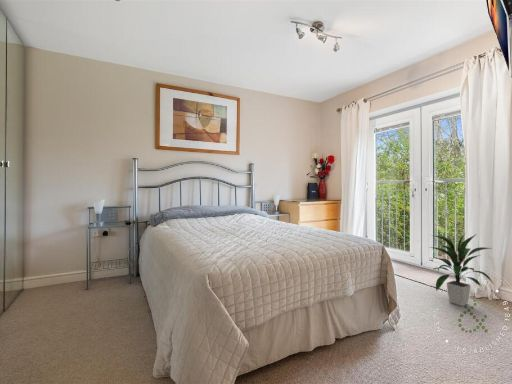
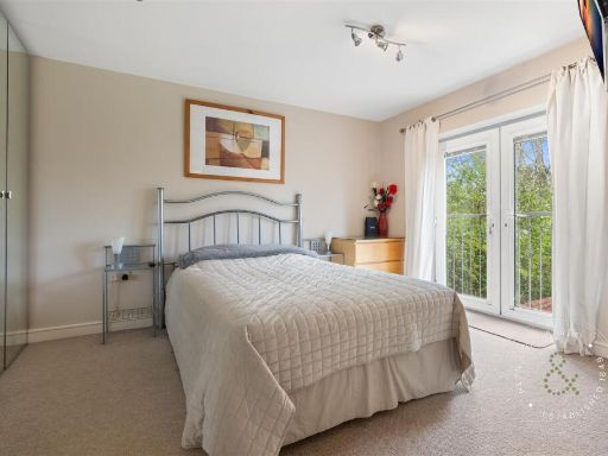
- indoor plant (455, 266)
